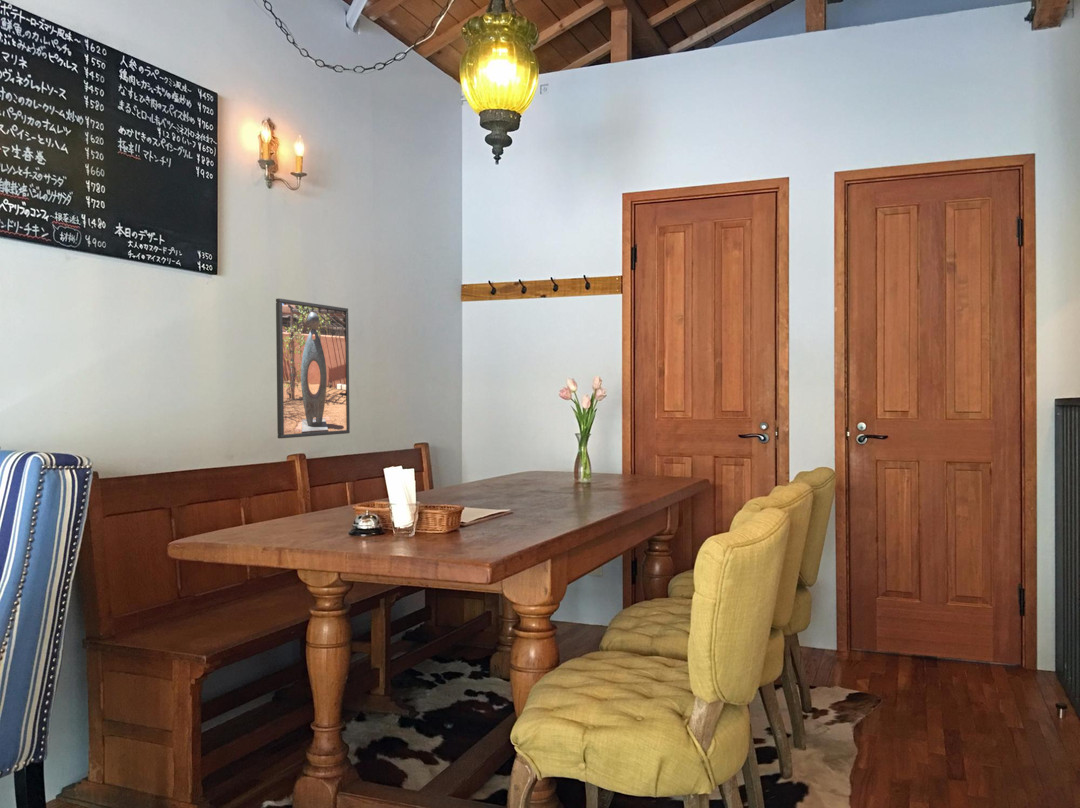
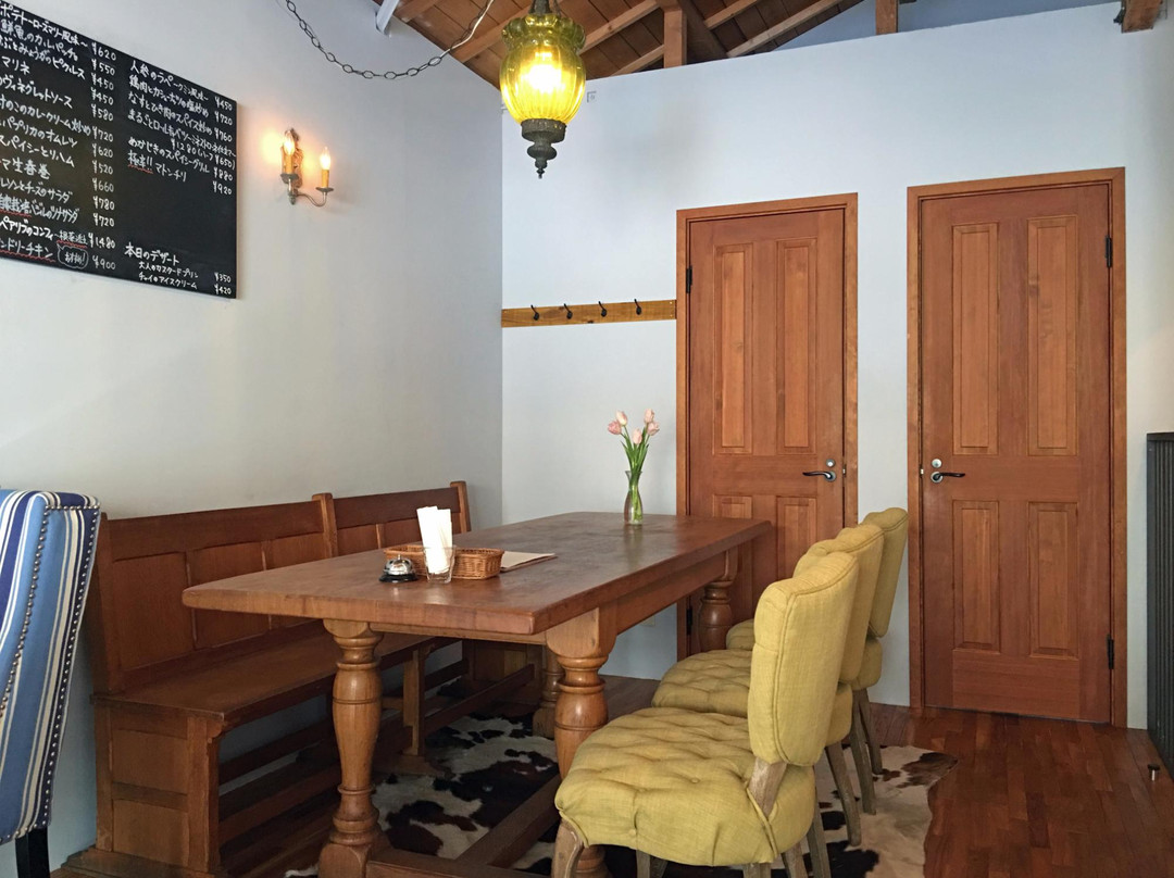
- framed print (314, 369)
